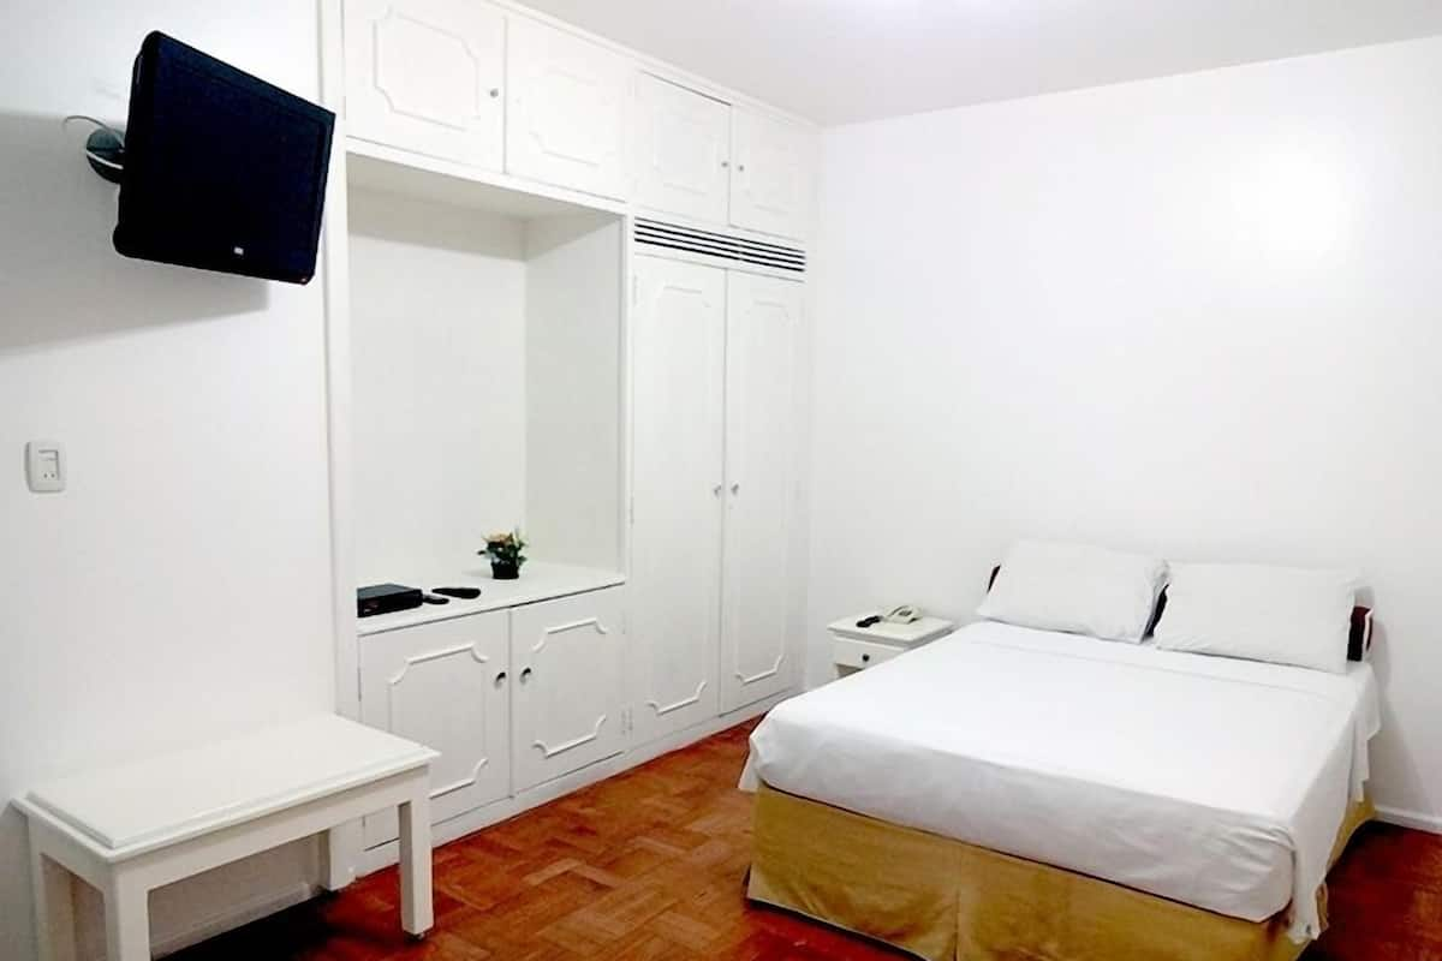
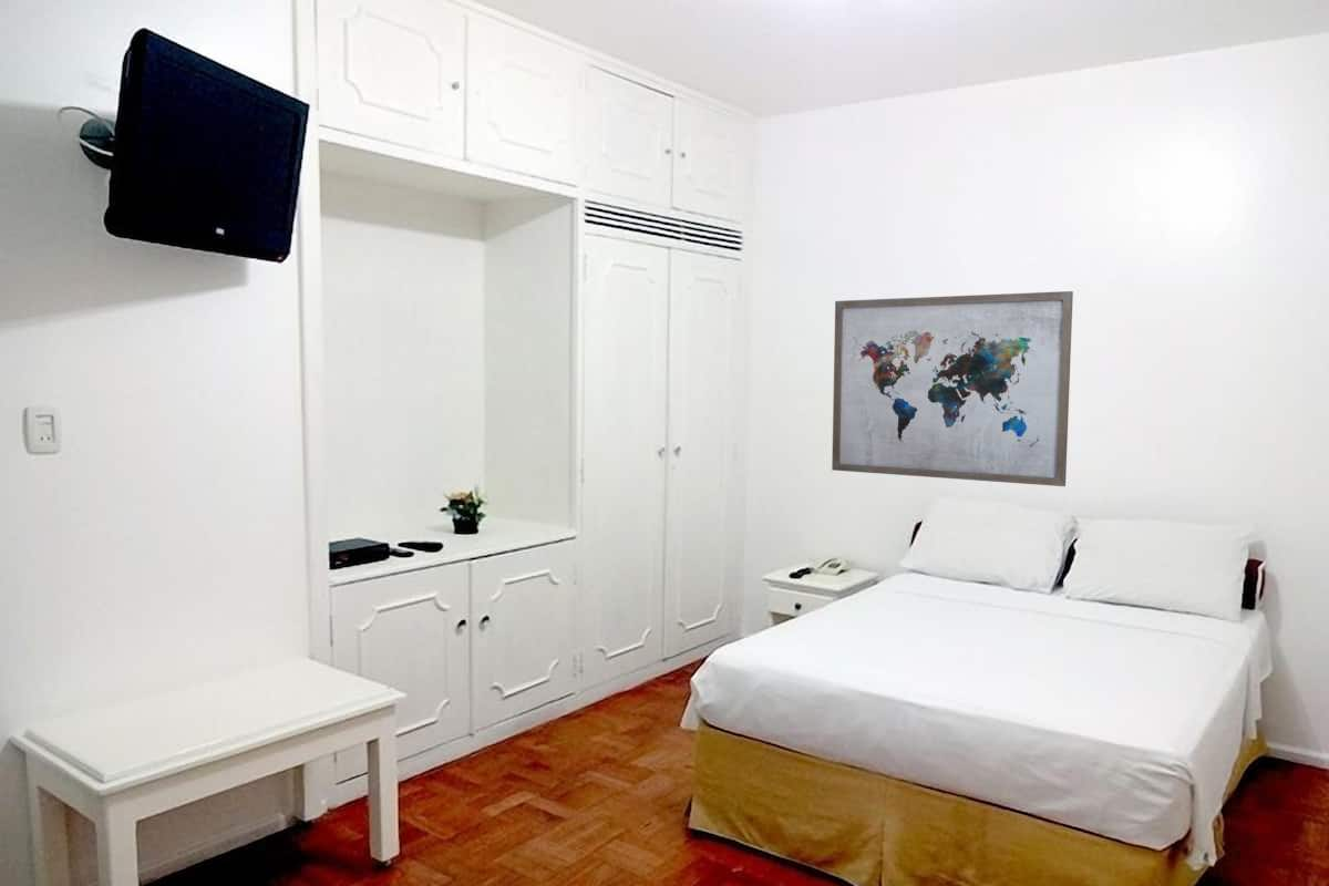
+ wall art (942, 388)
